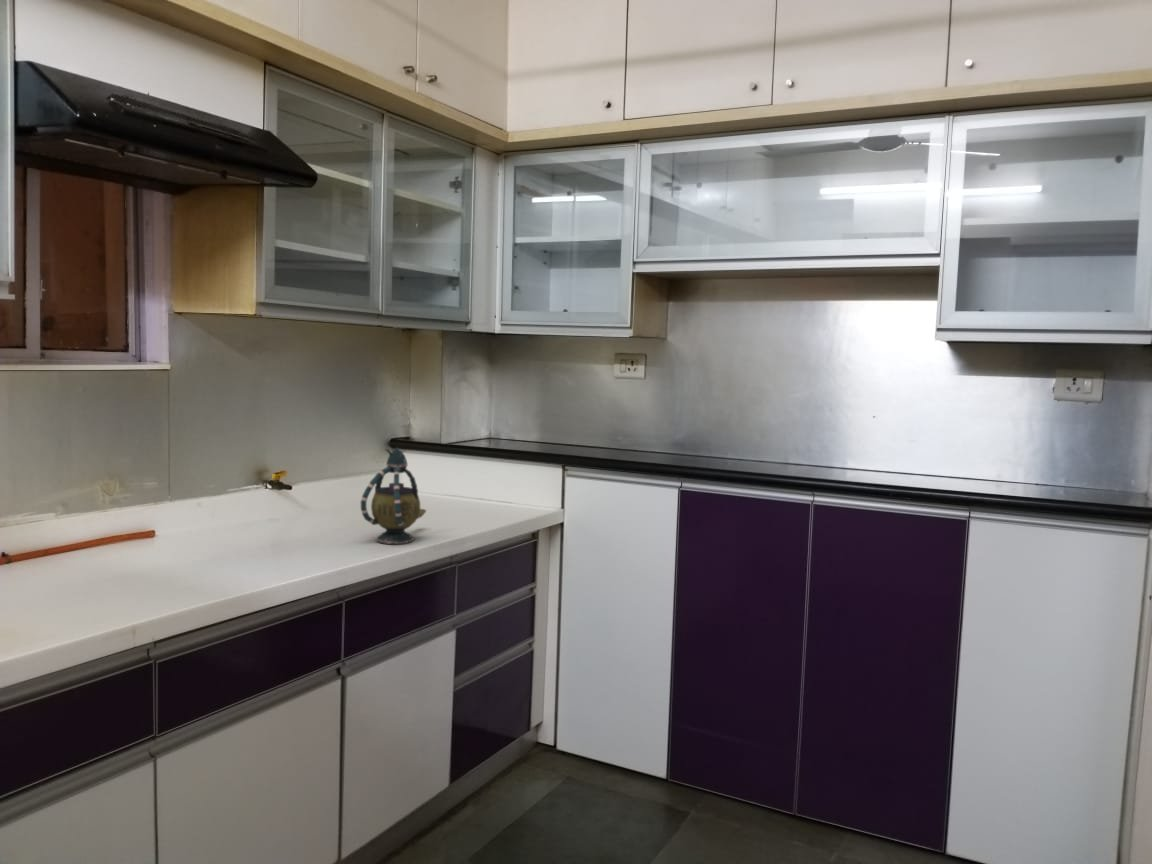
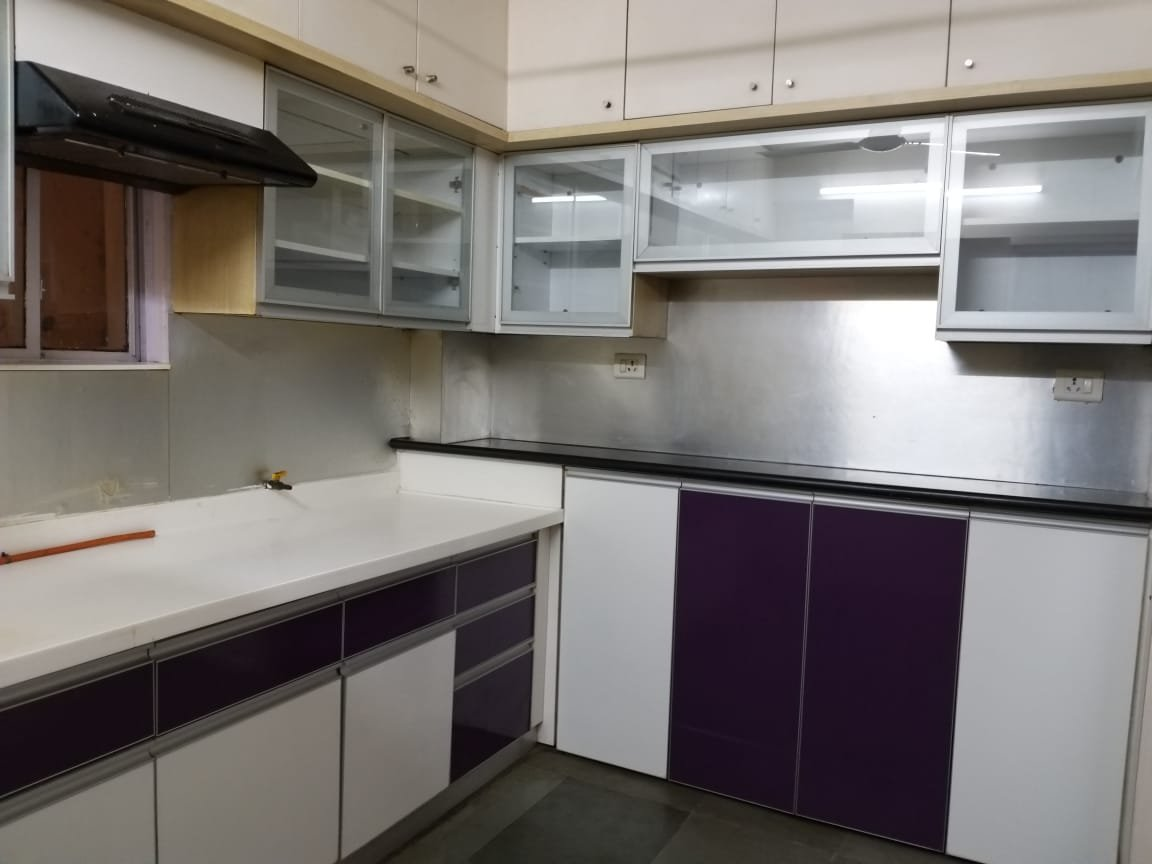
- teapot (402, 492)
